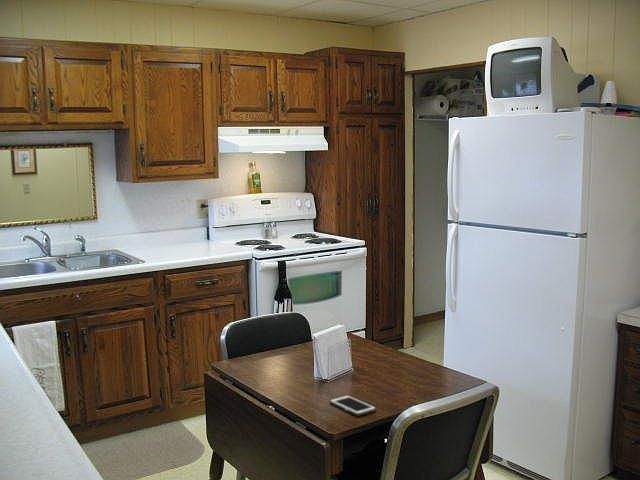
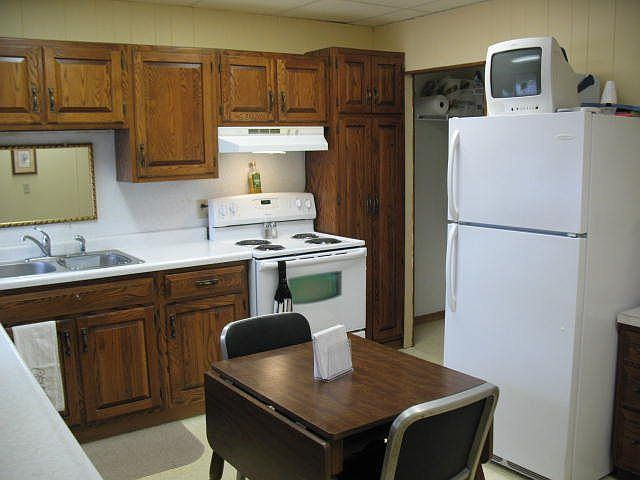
- cell phone (352, 405)
